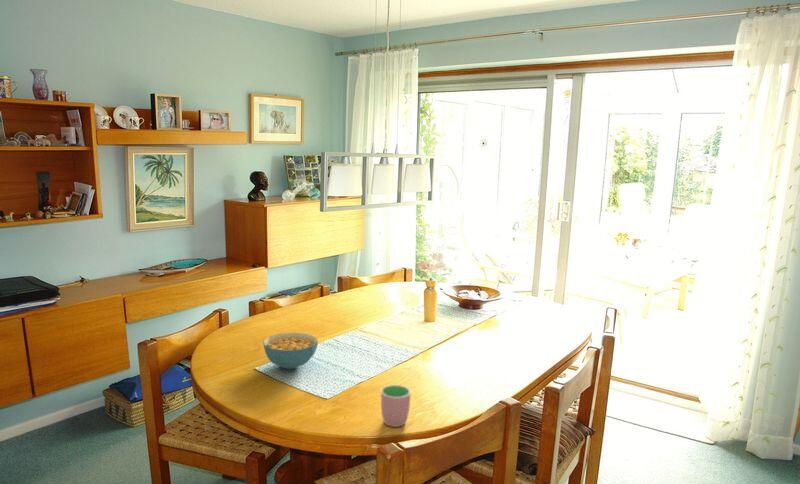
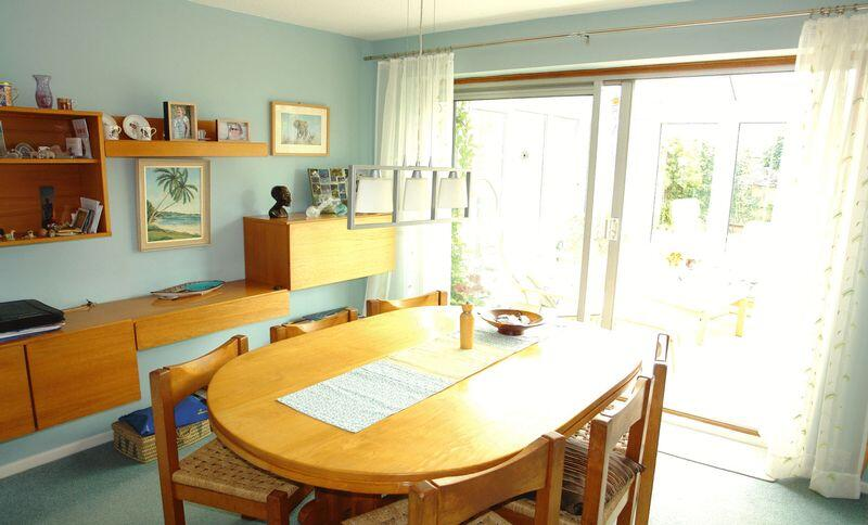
- cup (398, 404)
- cereal bowl (290, 353)
